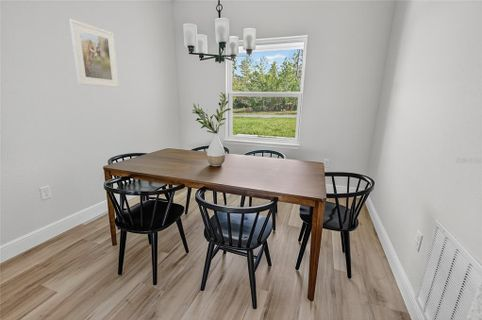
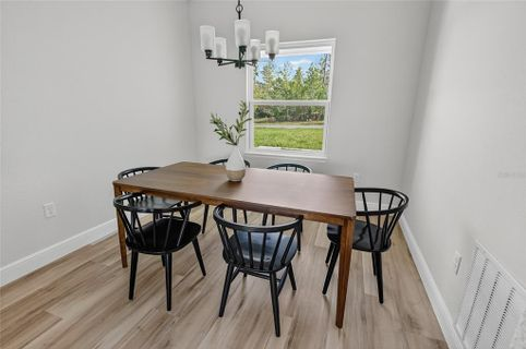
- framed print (96, 57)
